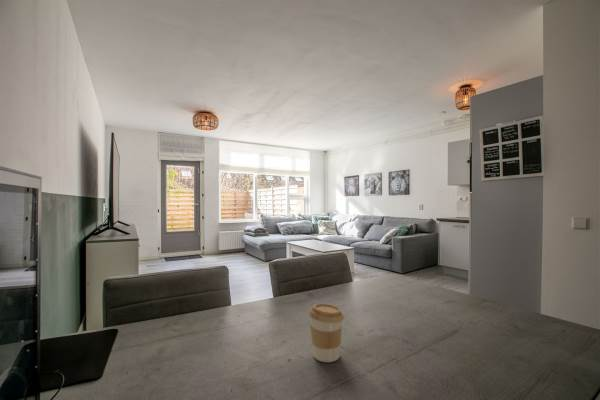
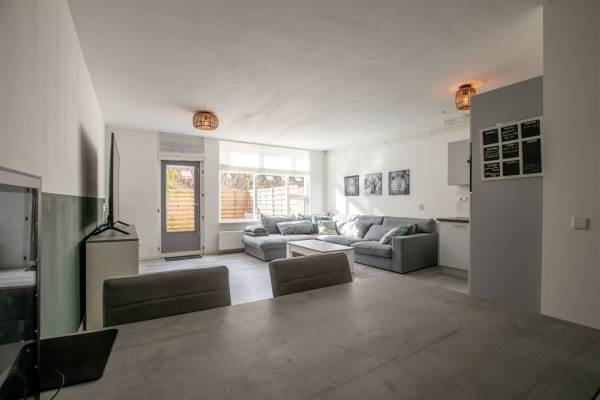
- coffee cup (326, 330)
